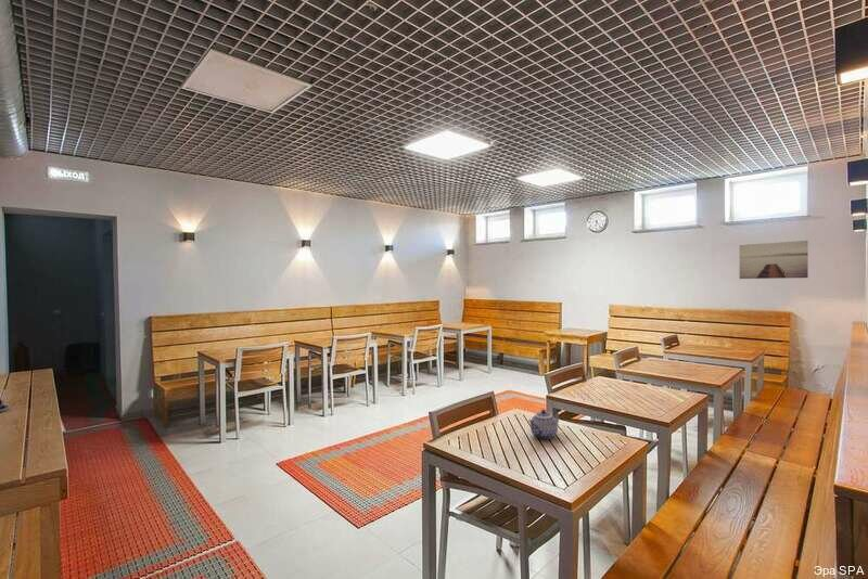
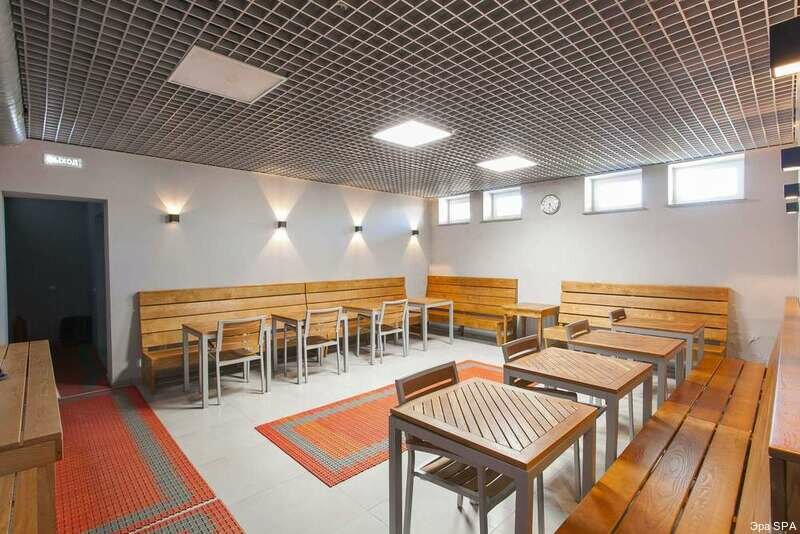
- wall art (771, 260)
- teapot (544, 422)
